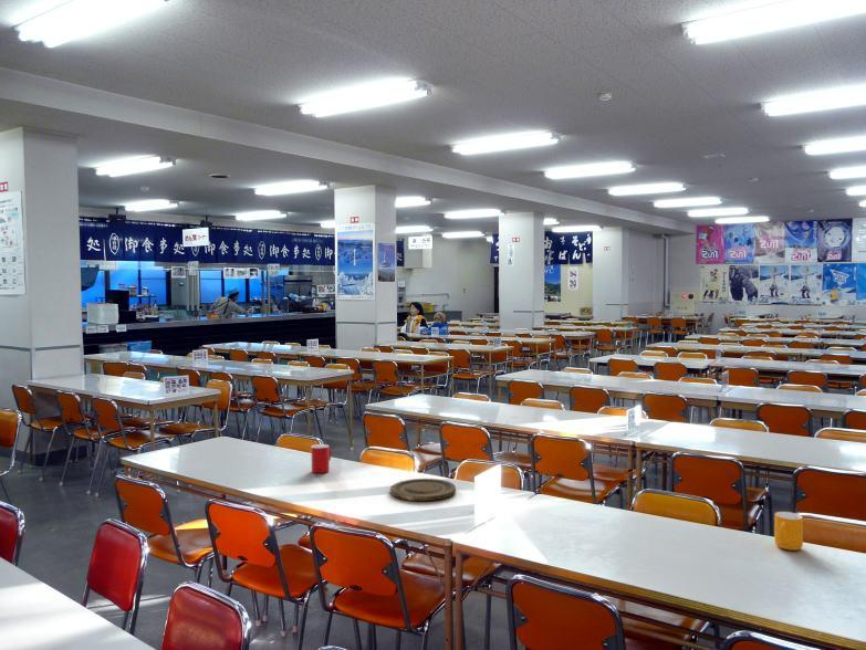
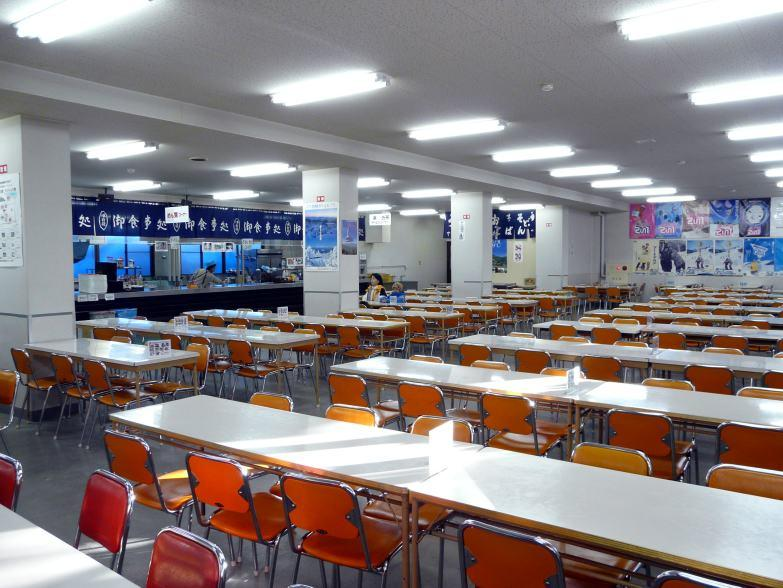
- plate (422, 489)
- mug (786, 533)
- cup (323, 458)
